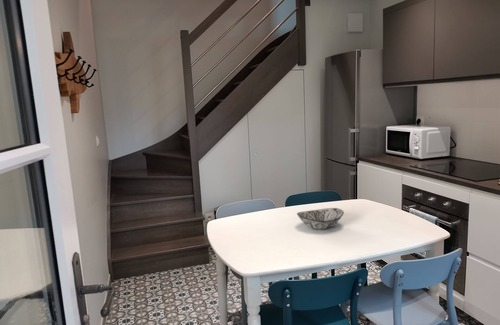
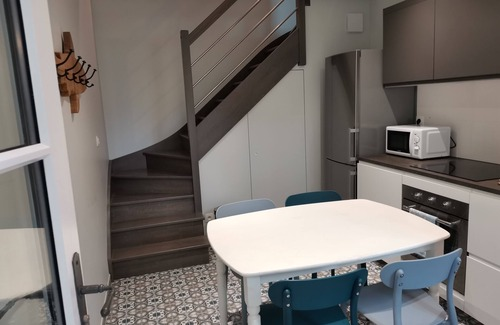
- decorative bowl (320, 219)
